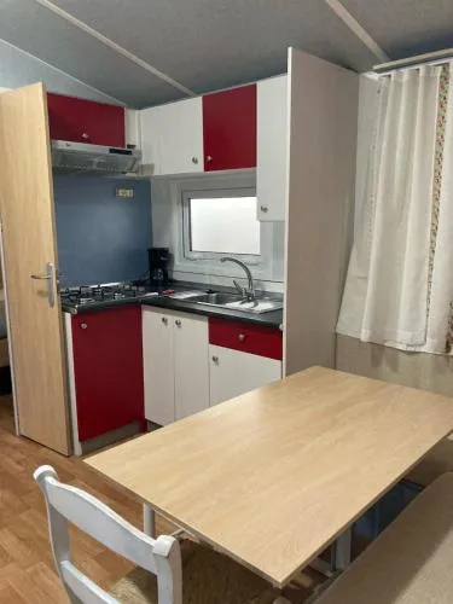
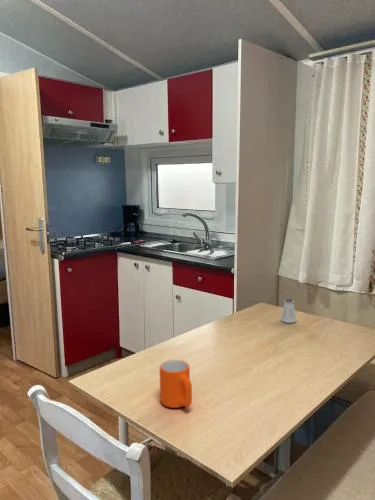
+ saltshaker (288, 309)
+ mug (179, 384)
